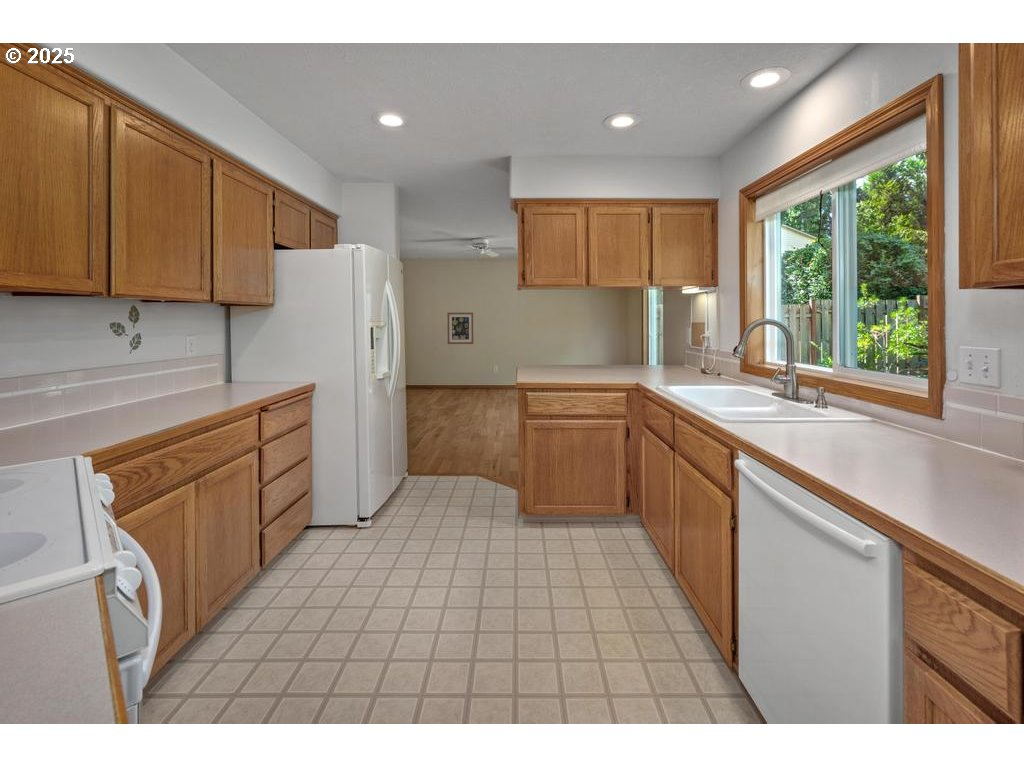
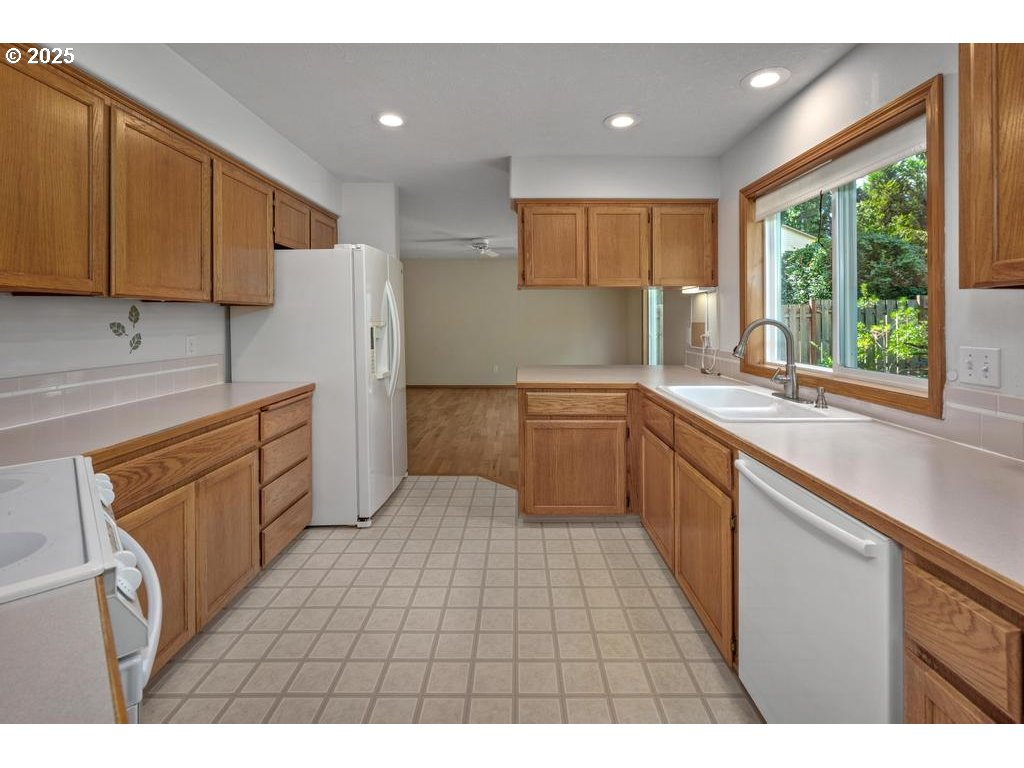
- wall art (460, 328)
